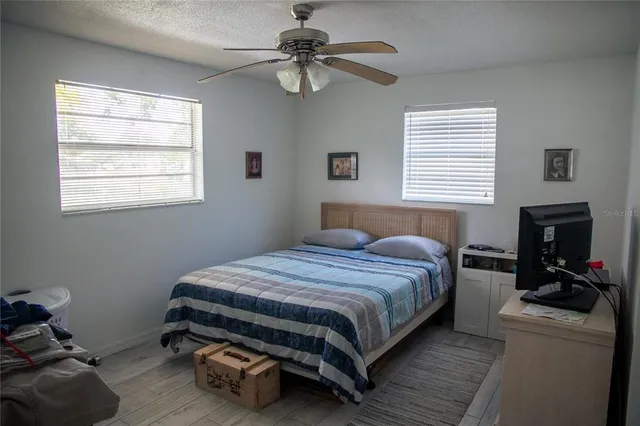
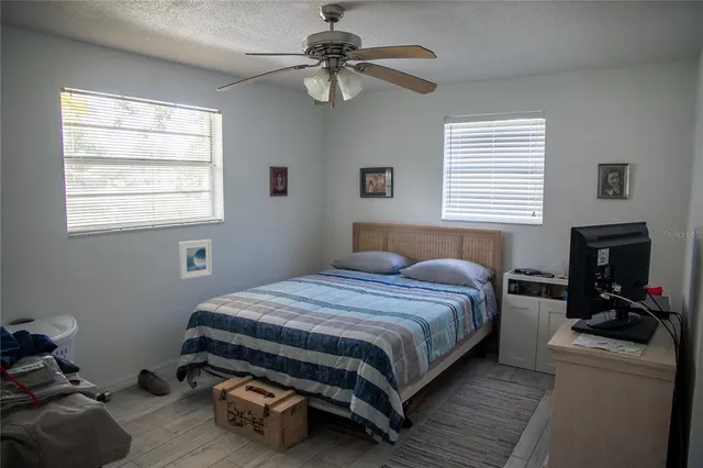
+ shoe (154, 380)
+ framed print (196, 258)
